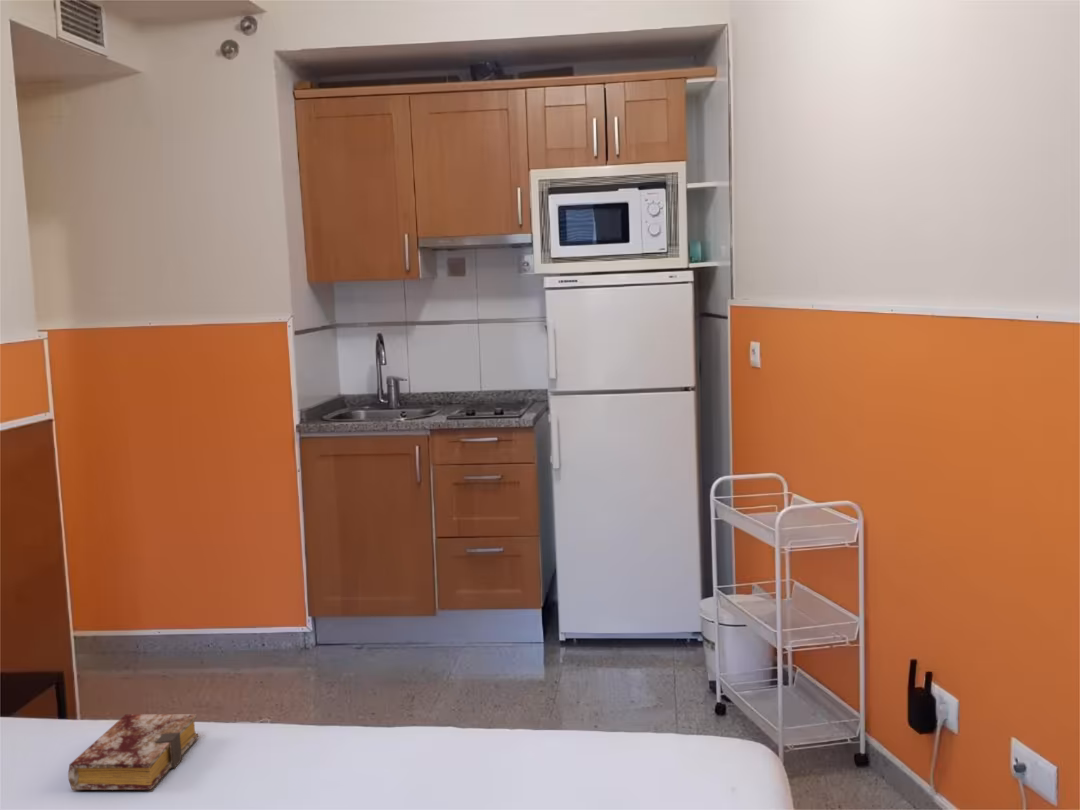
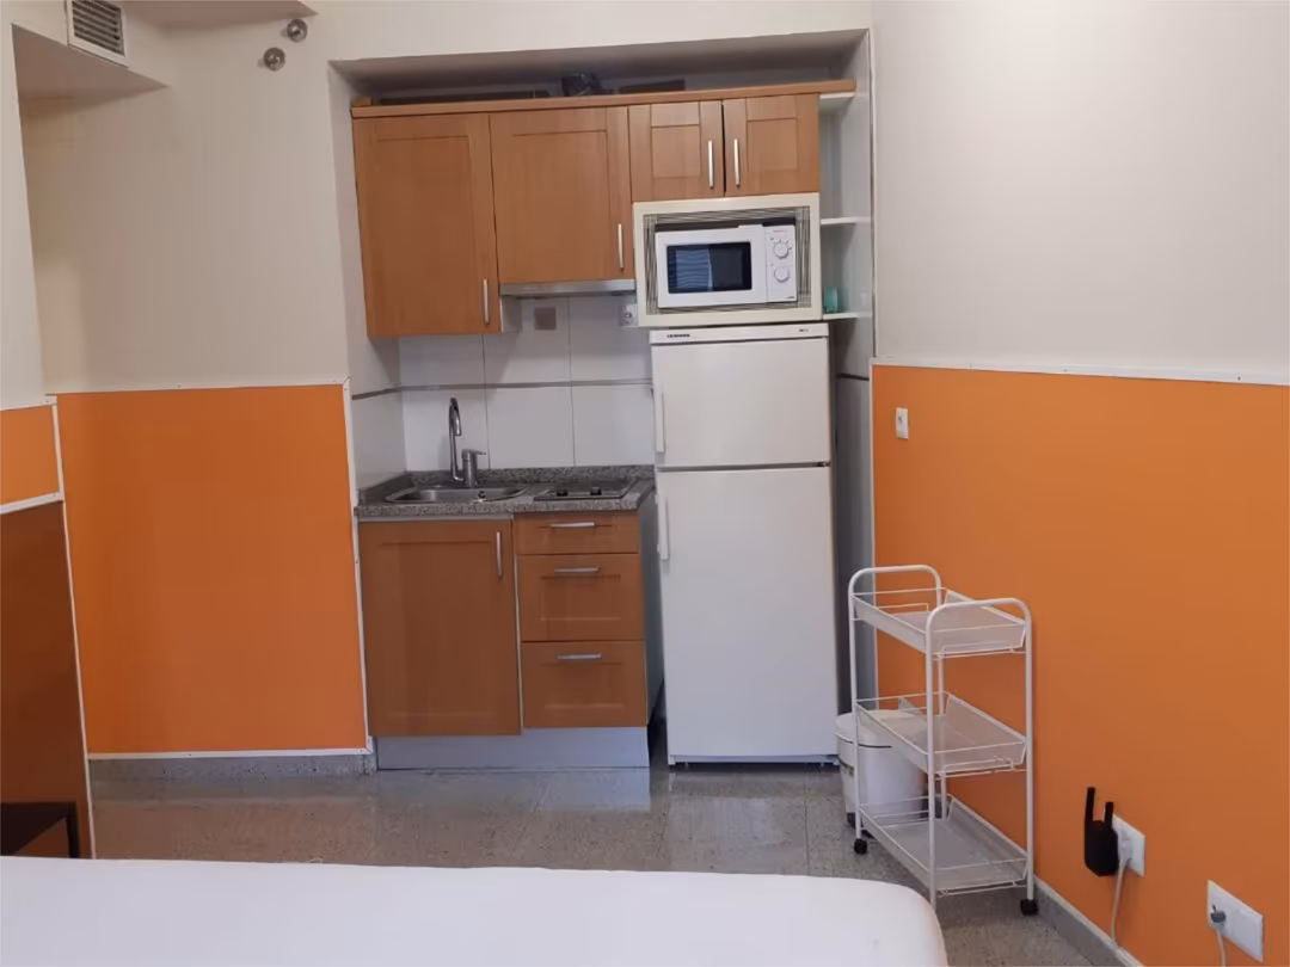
- book (137, 750)
